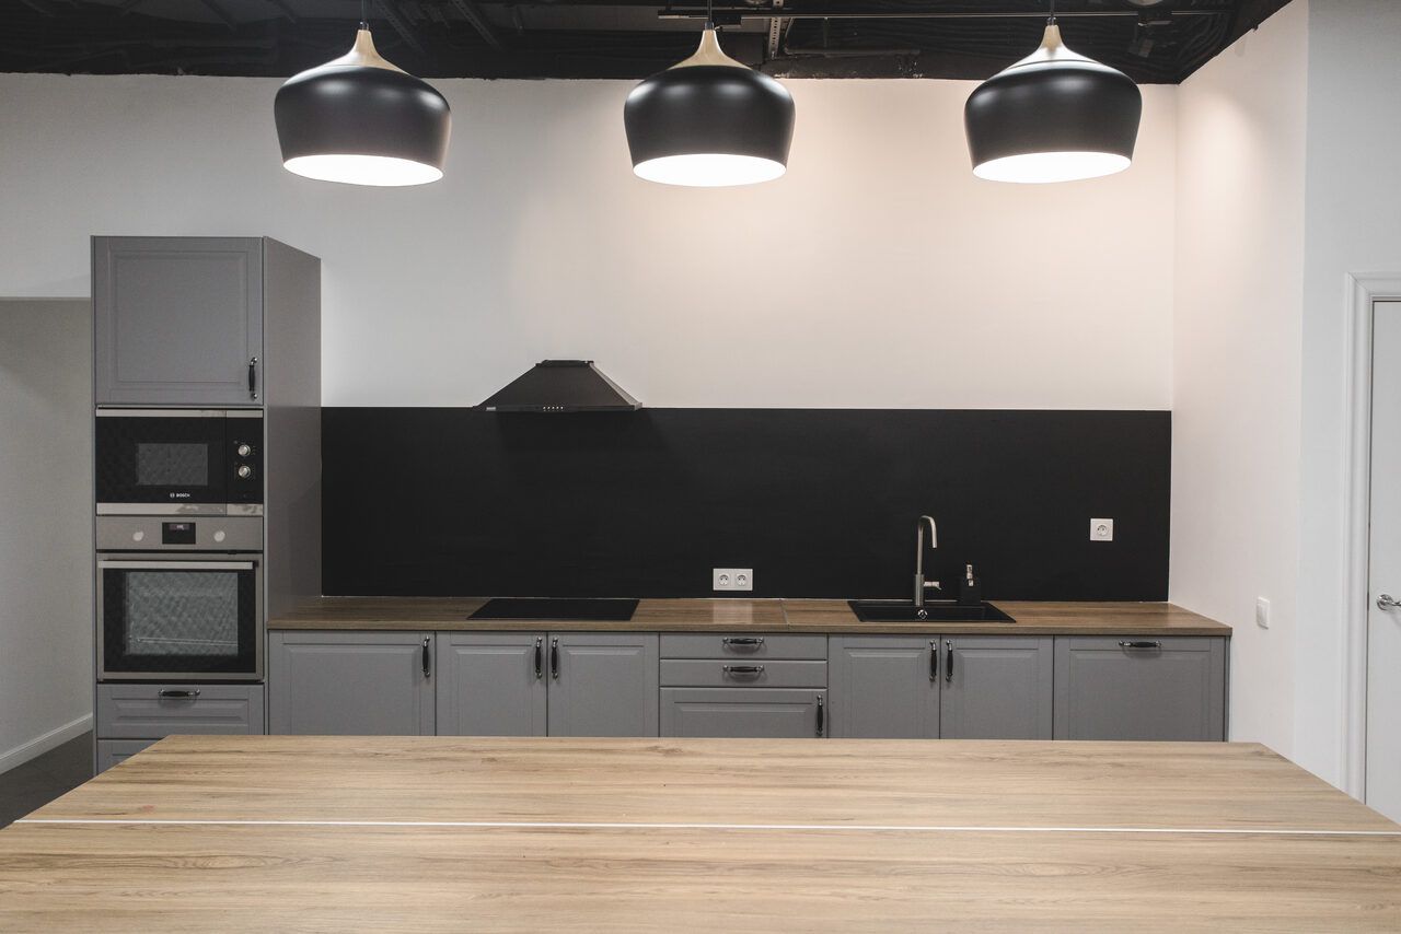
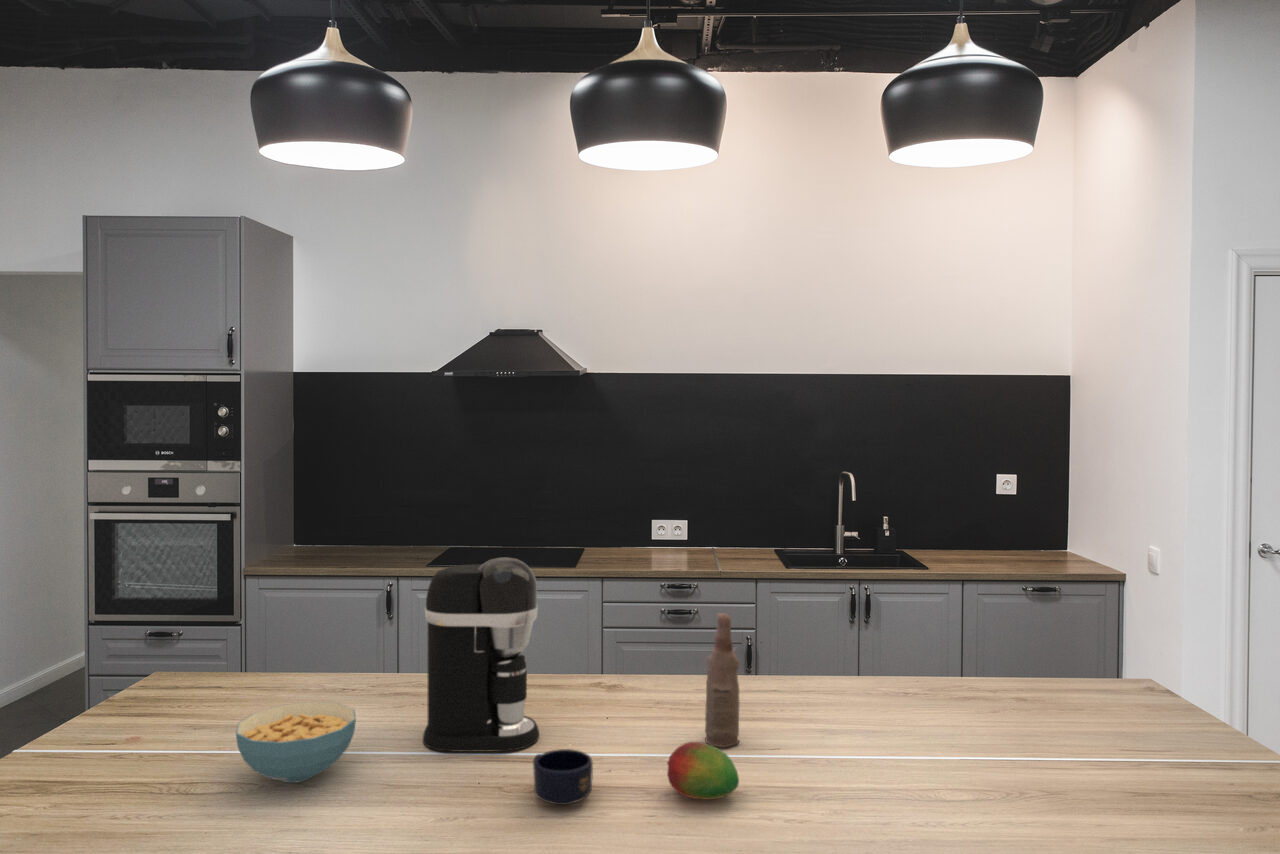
+ fruit (702, 770)
+ coffee maker (481, 648)
+ mug (558, 777)
+ cereal bowl (297, 748)
+ bottle (722, 676)
